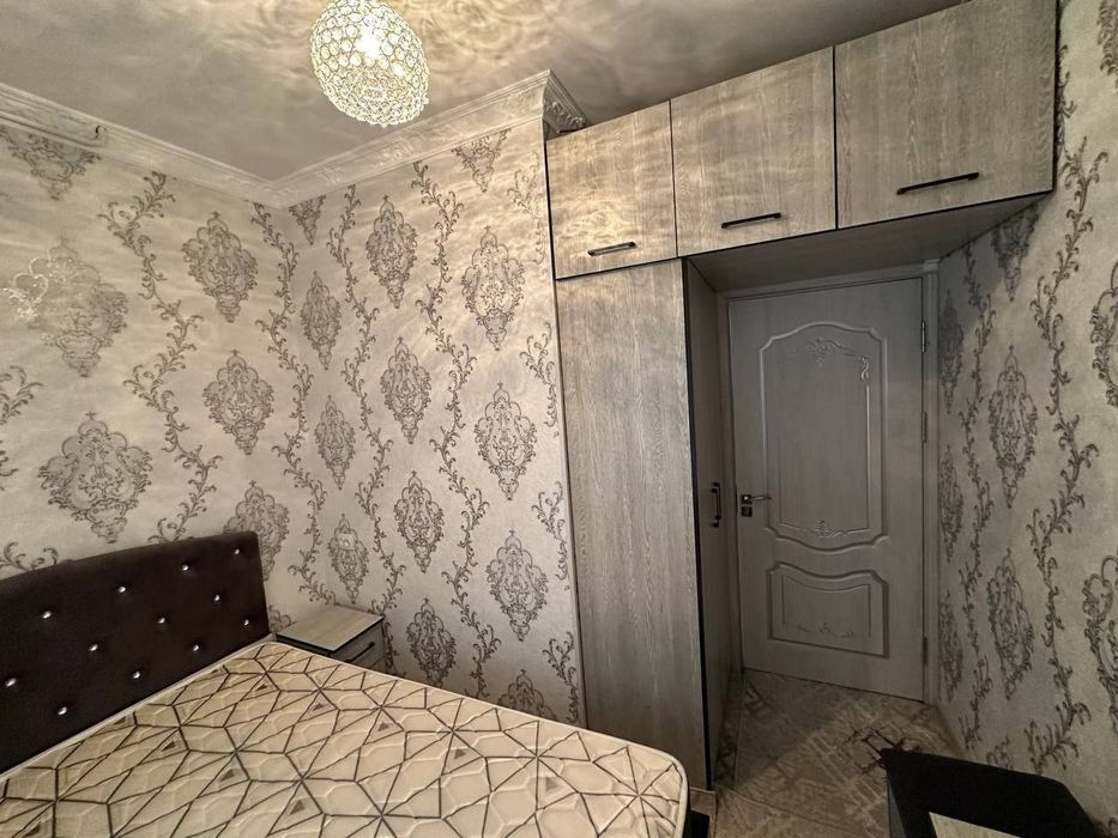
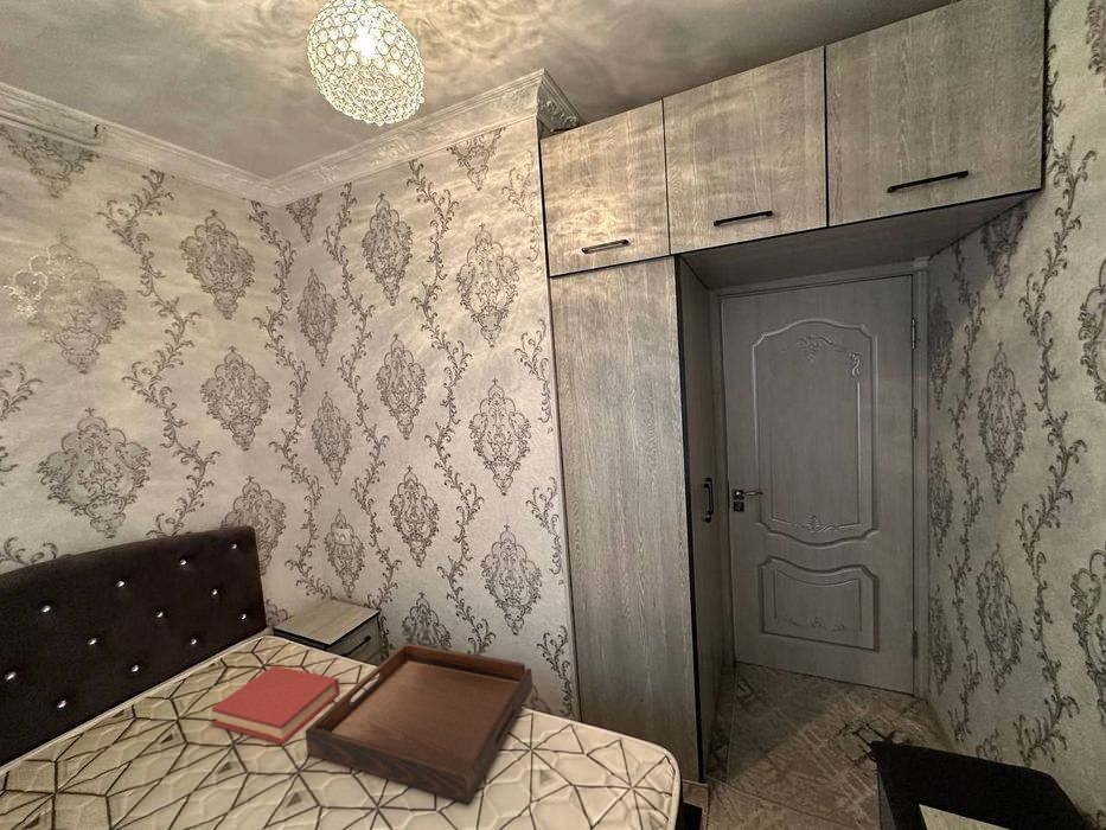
+ hardback book (279, 700)
+ serving tray (429, 706)
